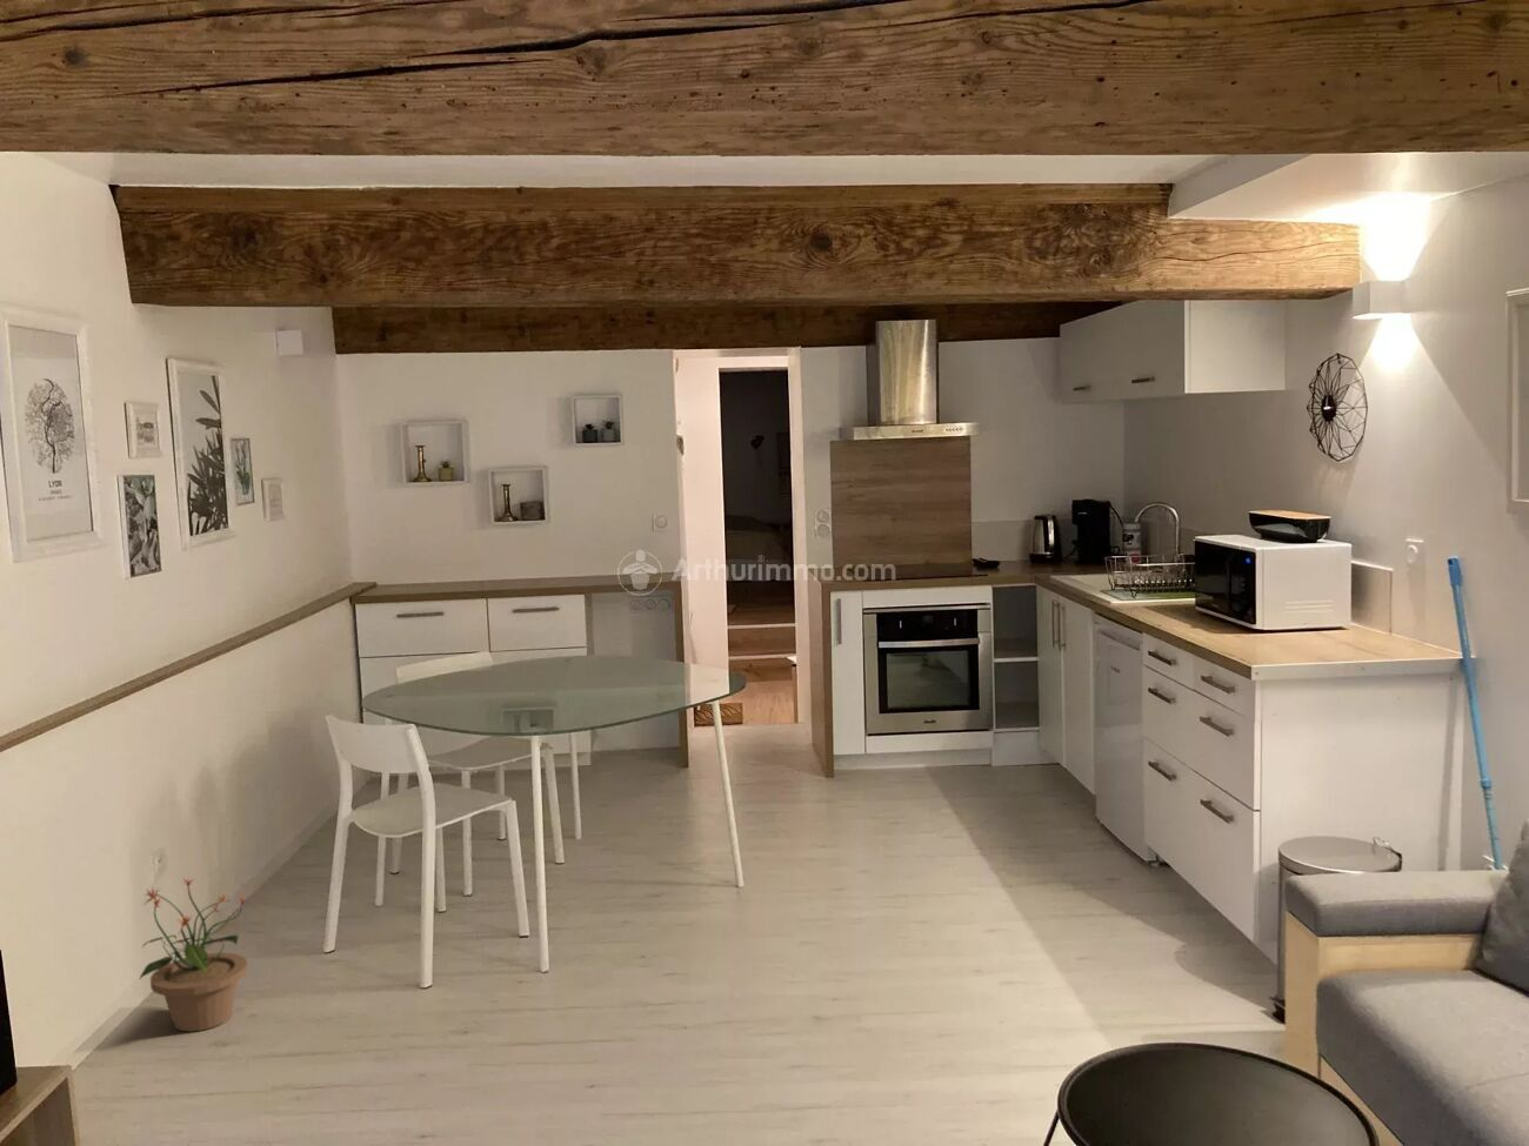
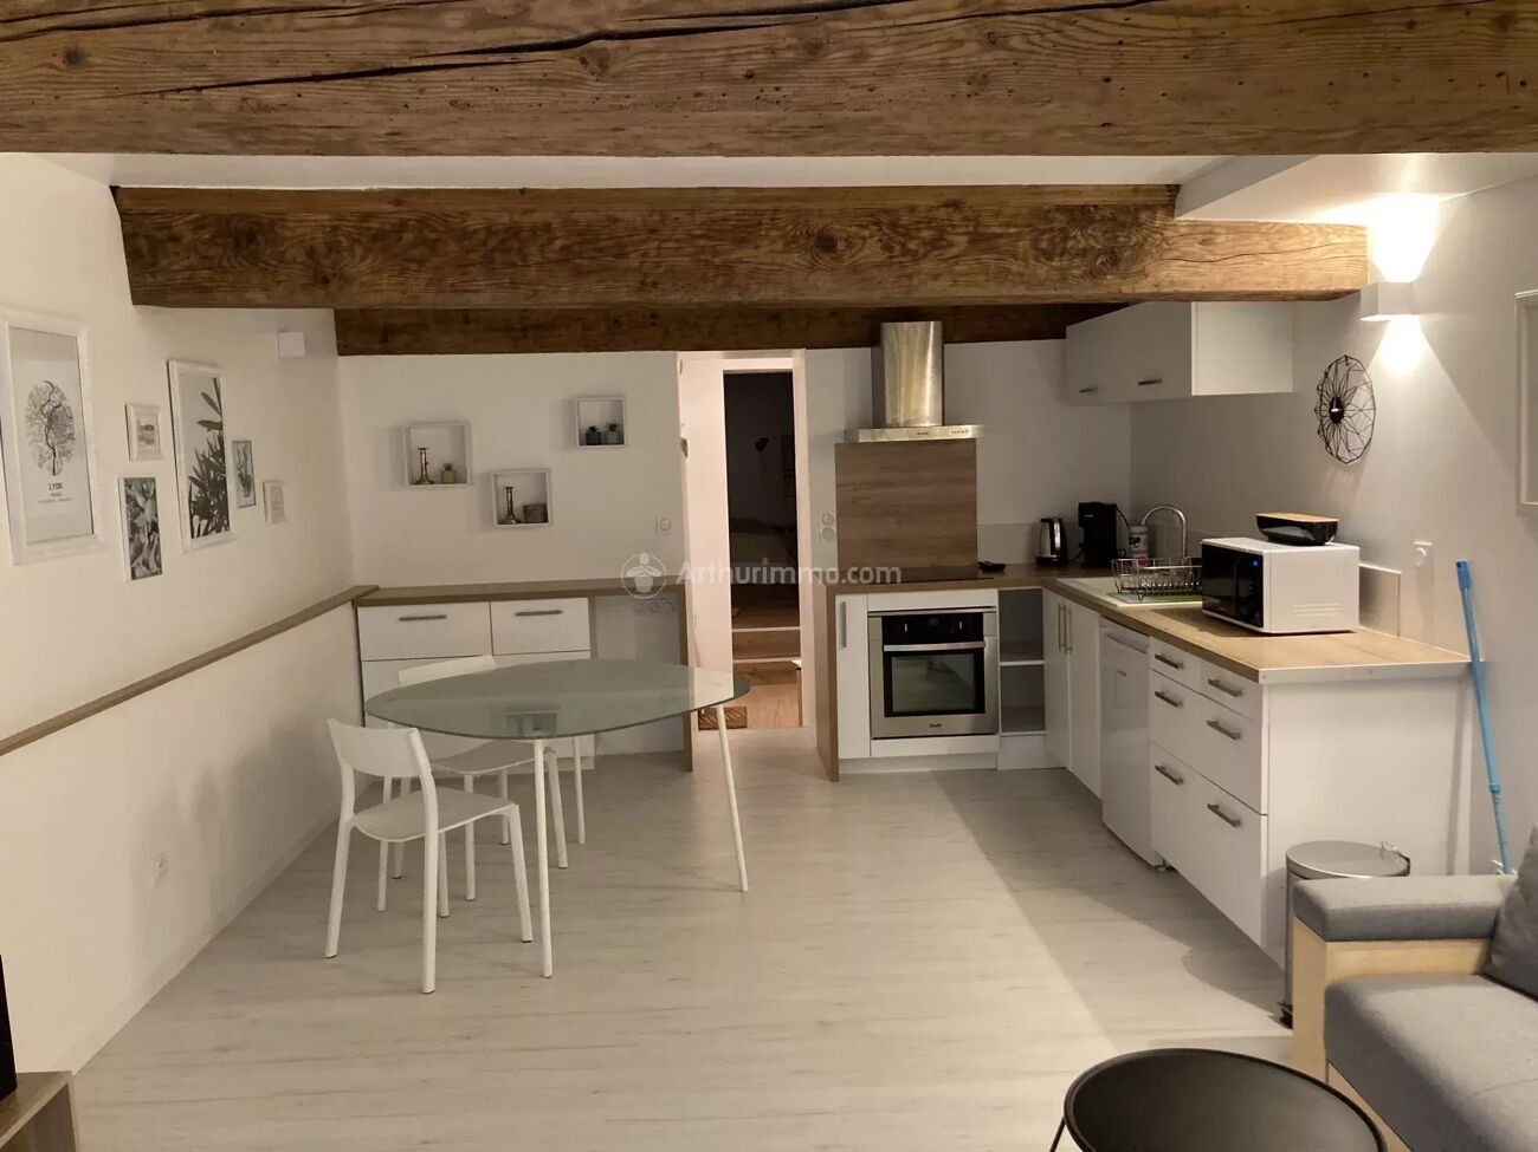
- potted plant (189, 952)
